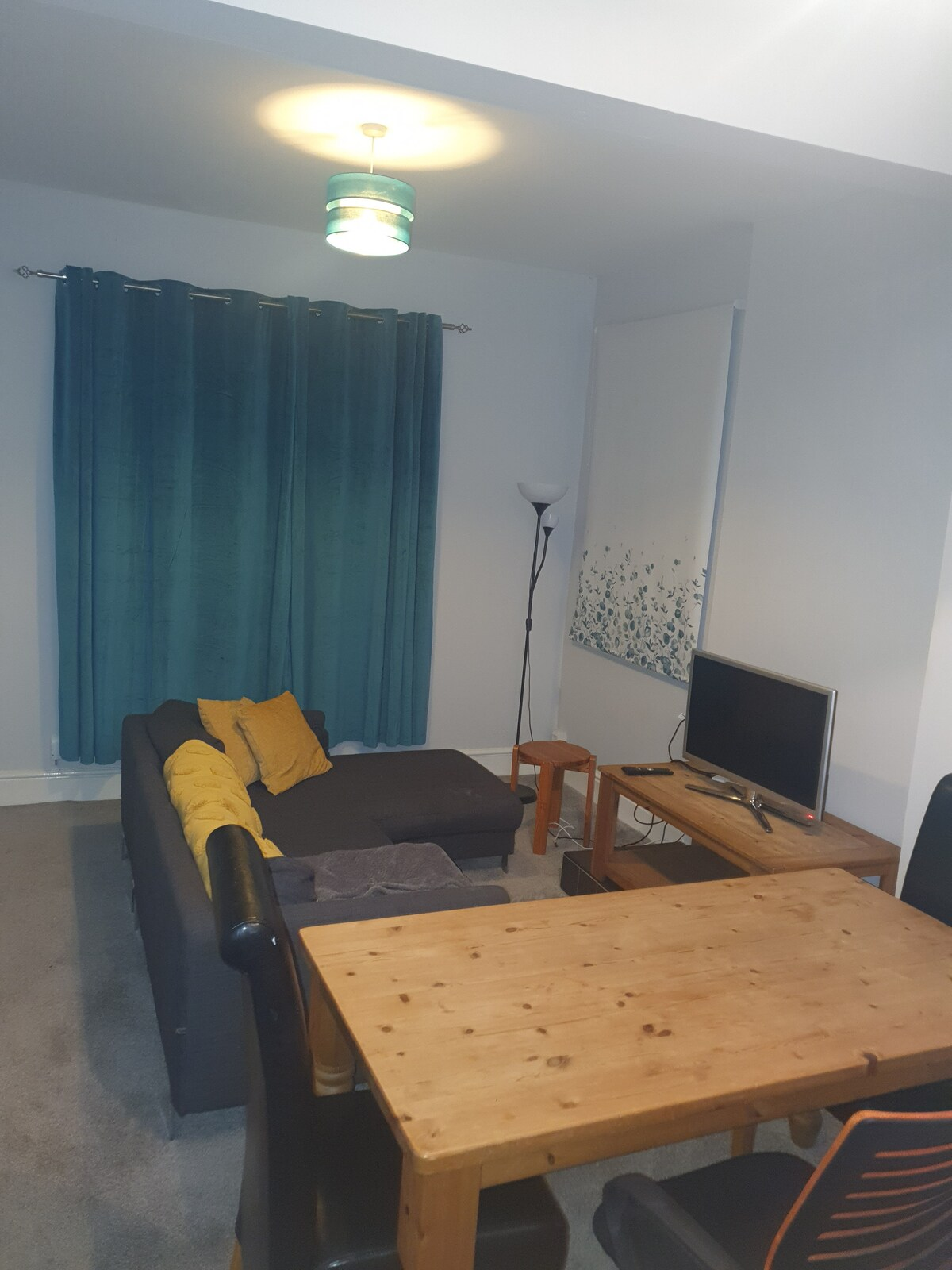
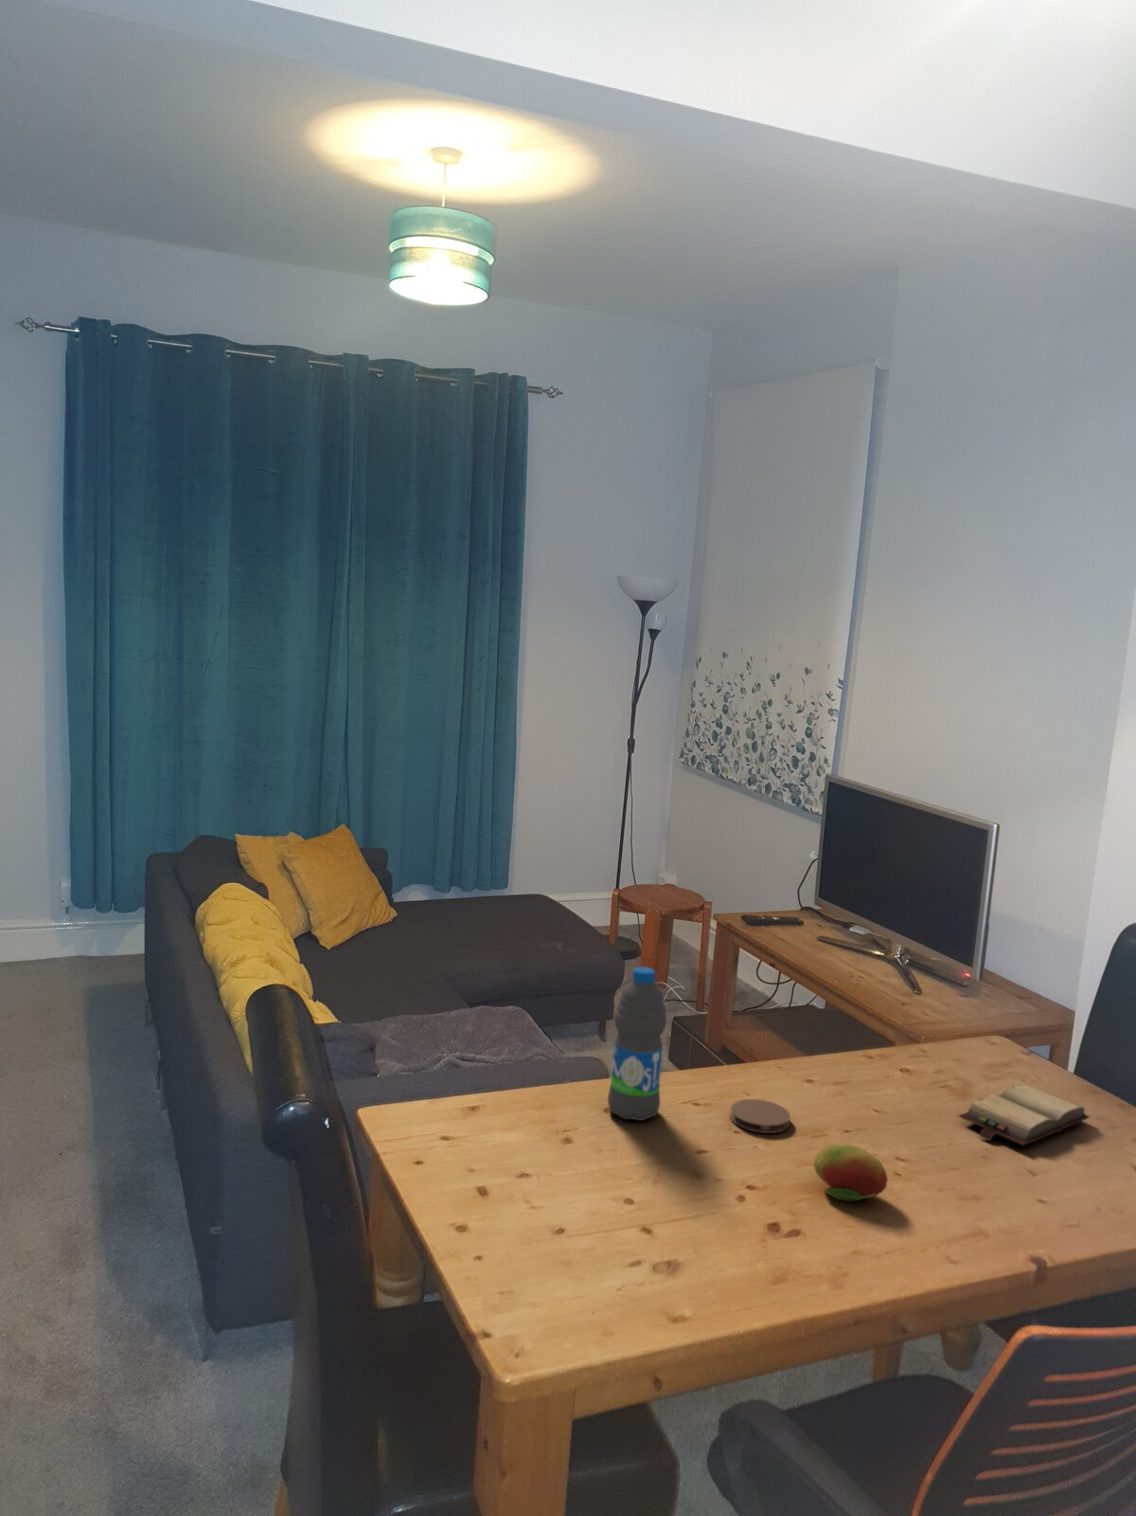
+ water bottle (638, 1041)
+ hardback book (1024, 1111)
+ fruit (850, 1170)
+ coaster (759, 1115)
